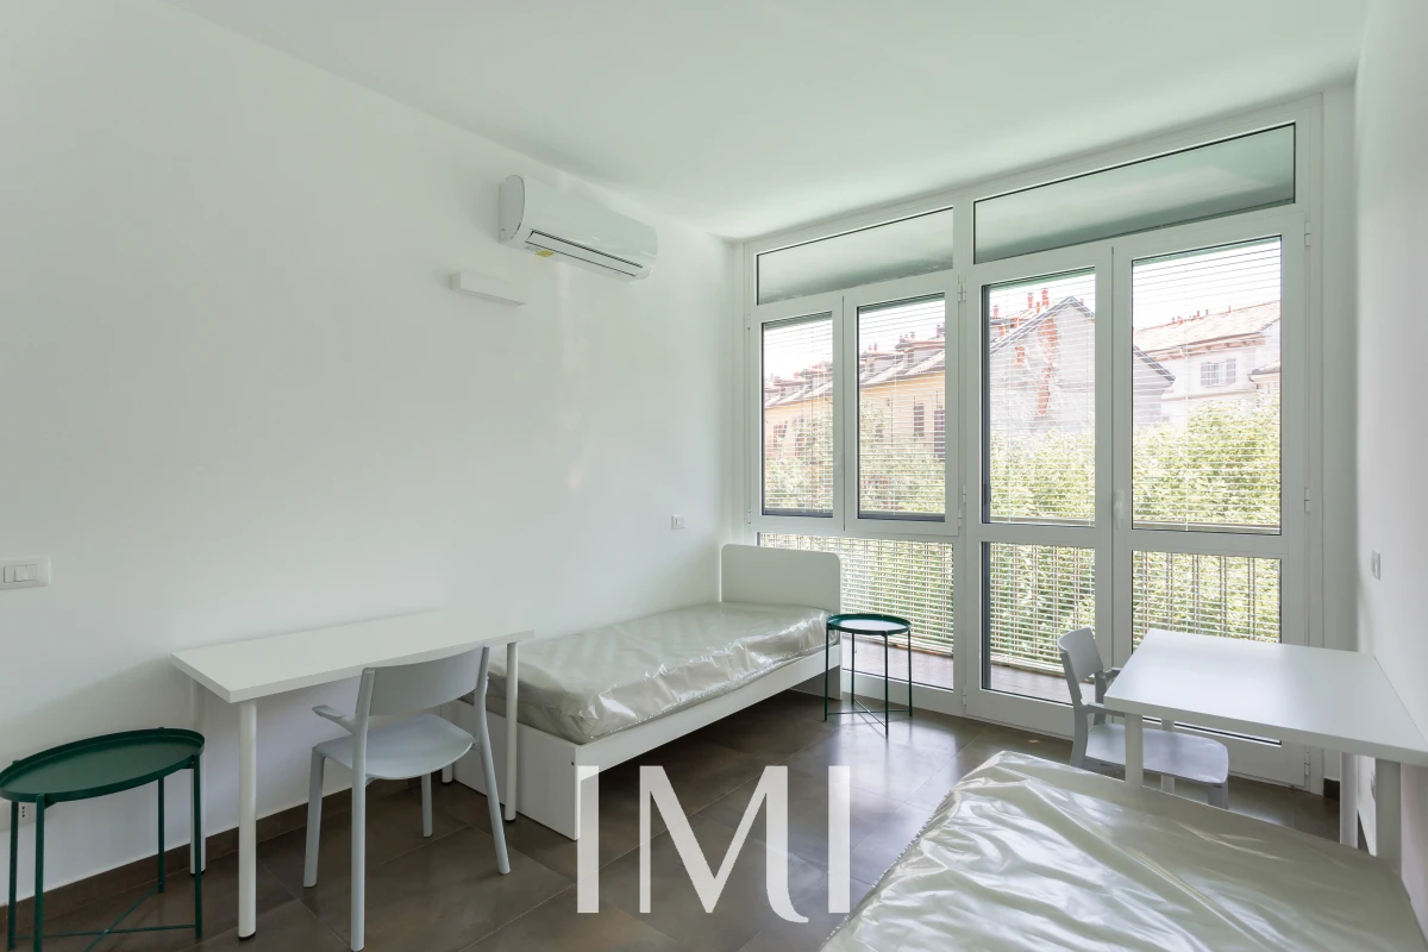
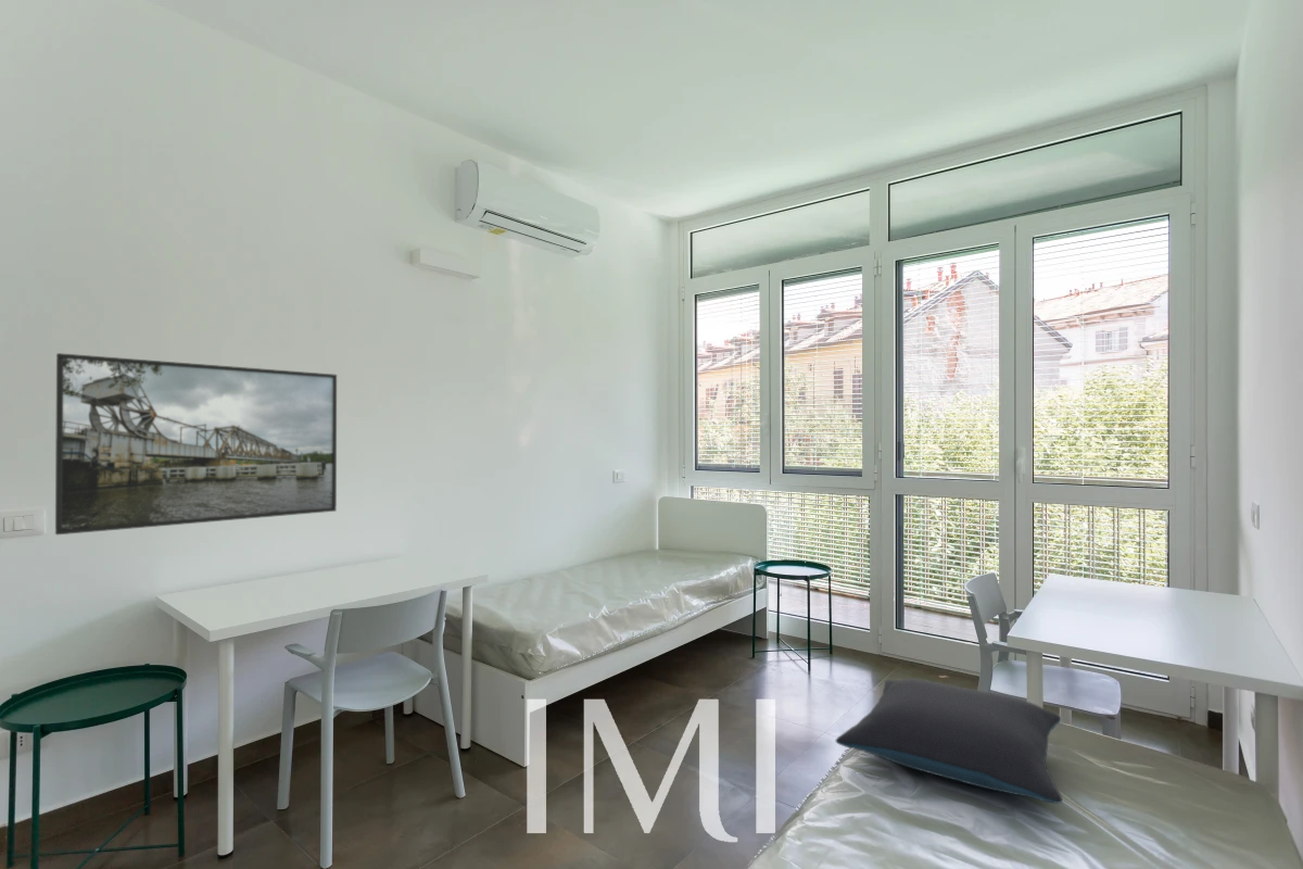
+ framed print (215, 443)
+ pillow (952, 729)
